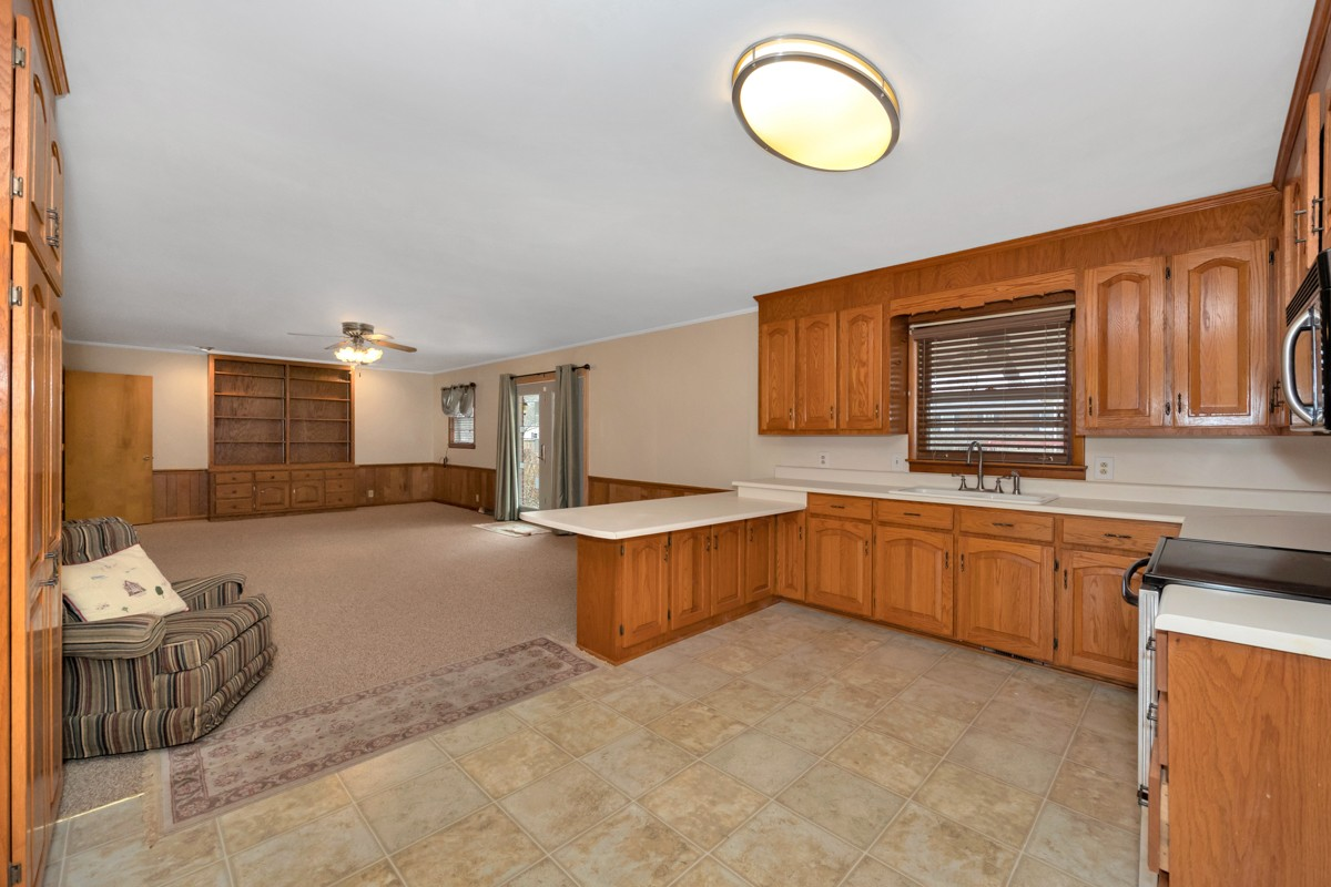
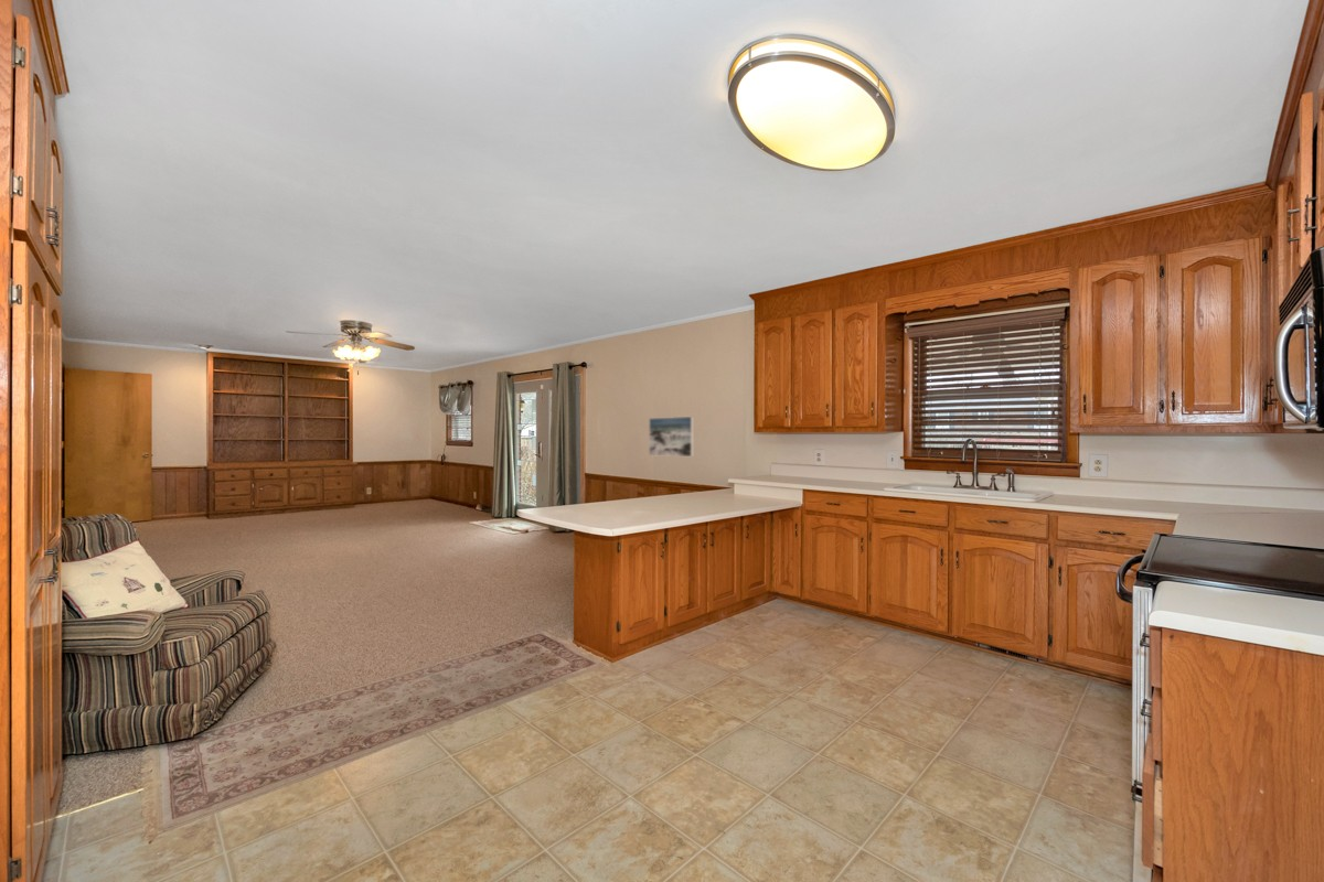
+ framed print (670, 437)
